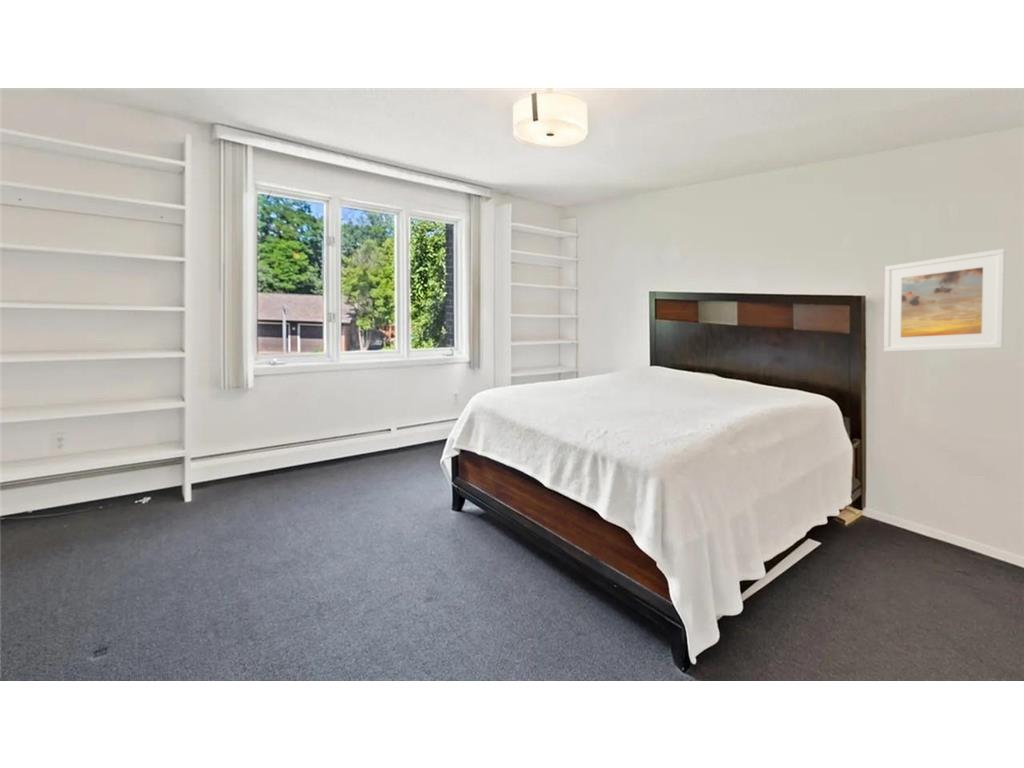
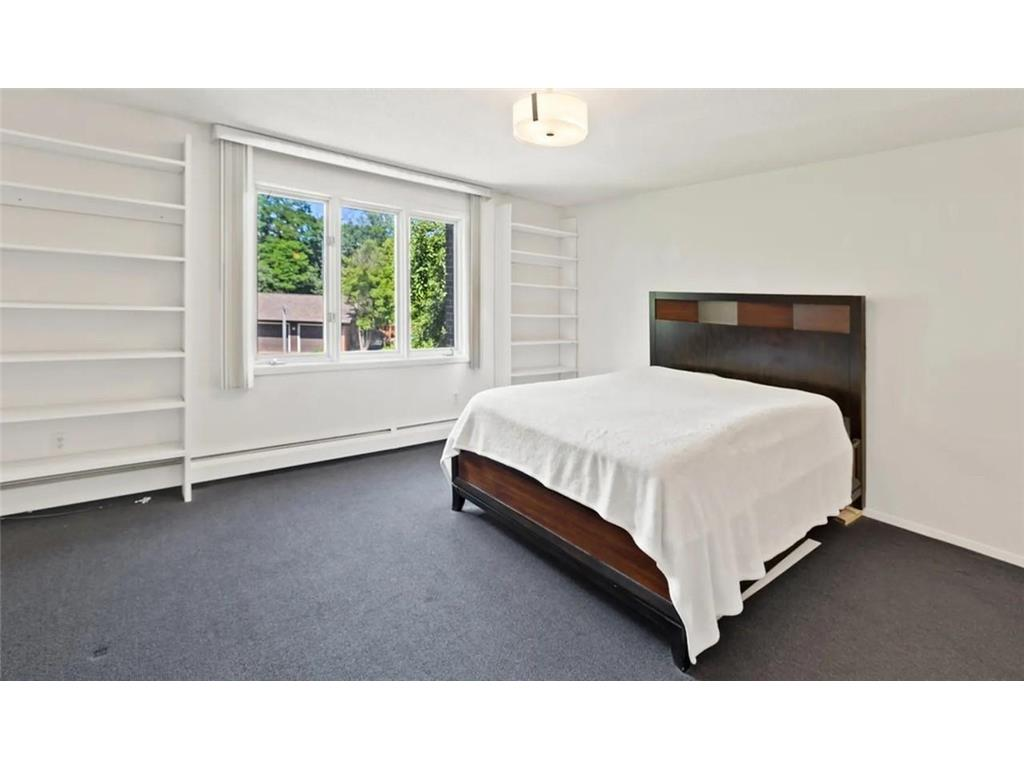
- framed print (939, 304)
